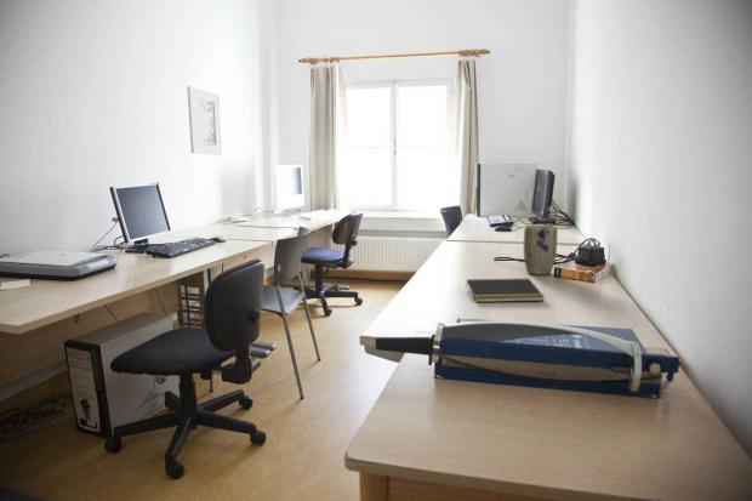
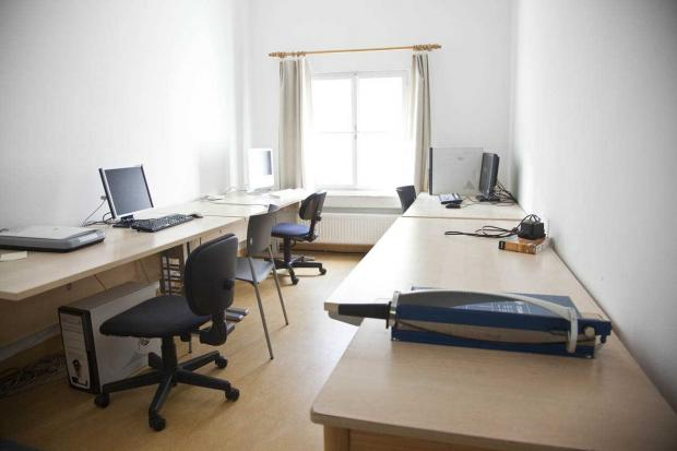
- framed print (205, 123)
- notepad (503, 289)
- plant pot (540, 250)
